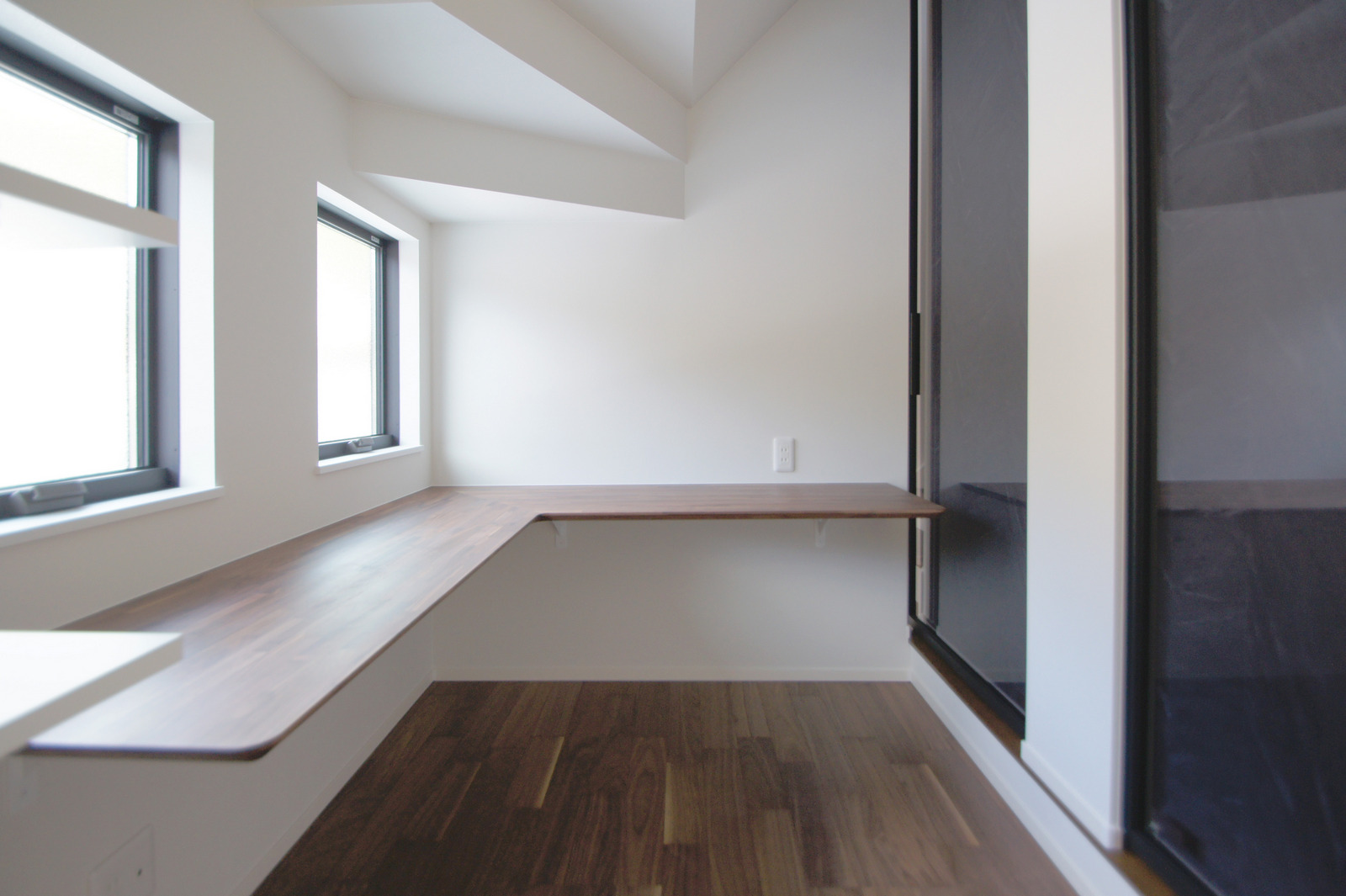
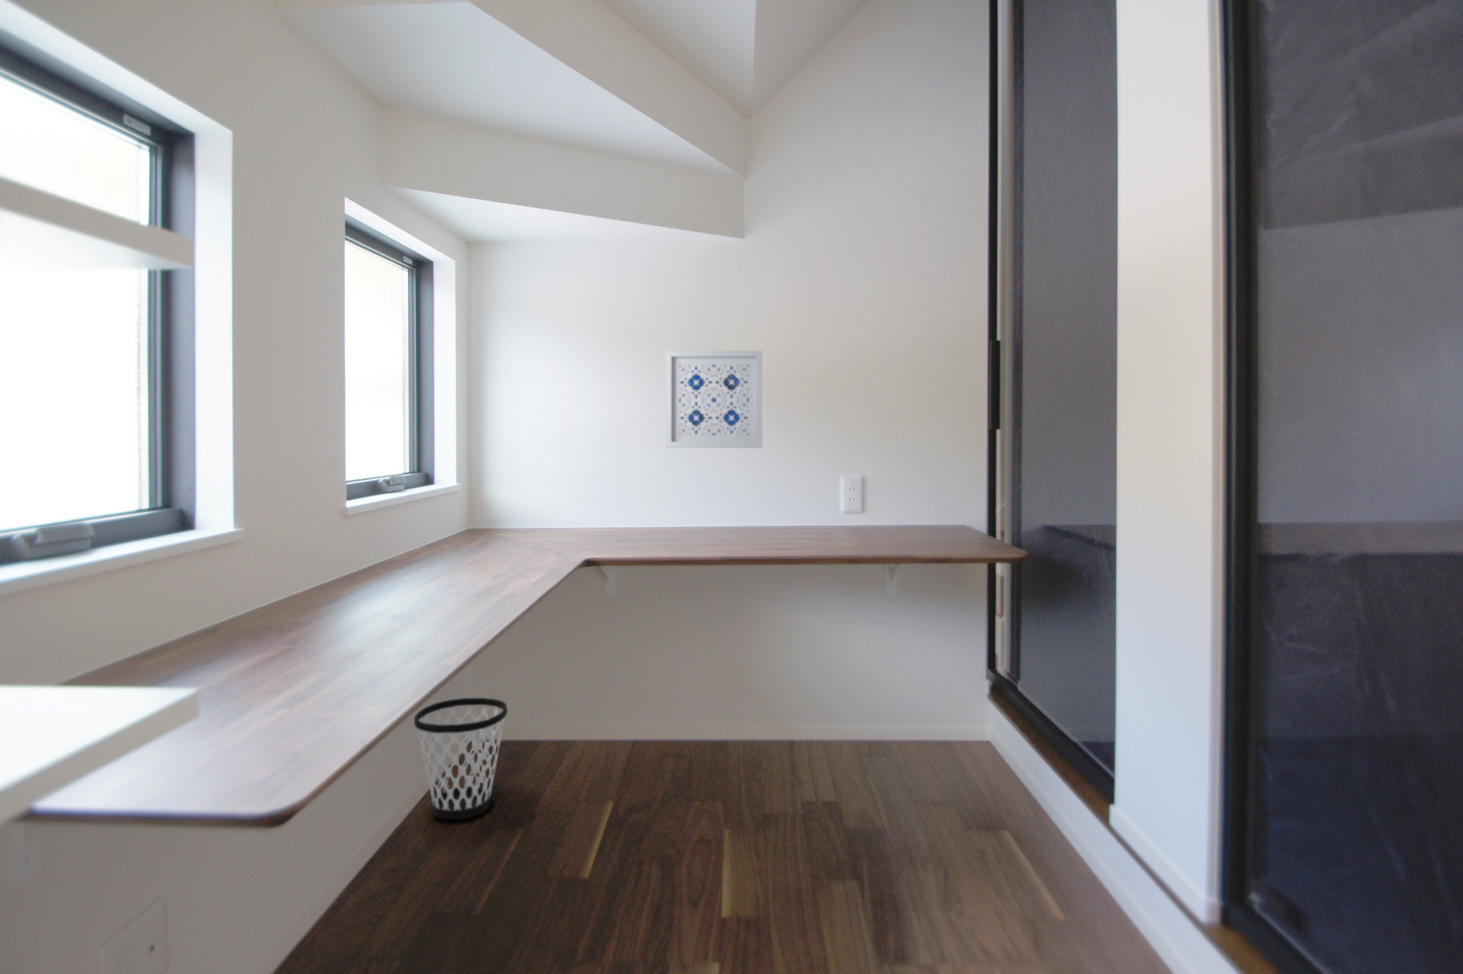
+ wall art (713, 399)
+ wastebasket (464, 760)
